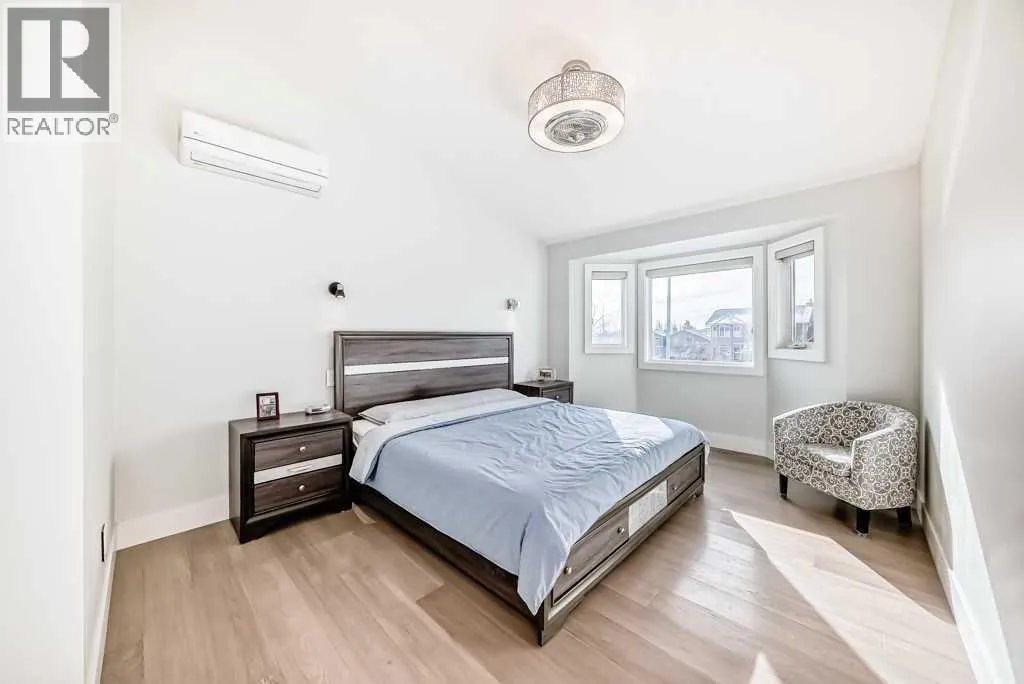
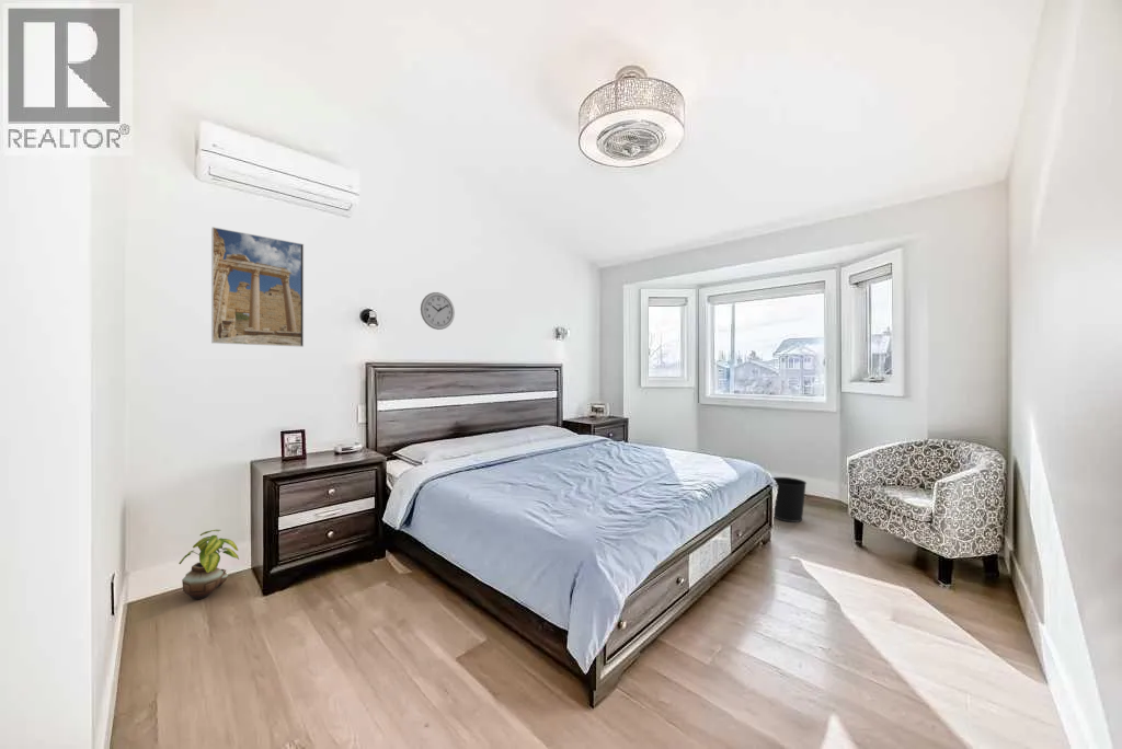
+ wall clock (438, 310)
+ wastebasket (788, 499)
+ potted plant (209, 562)
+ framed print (260, 290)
